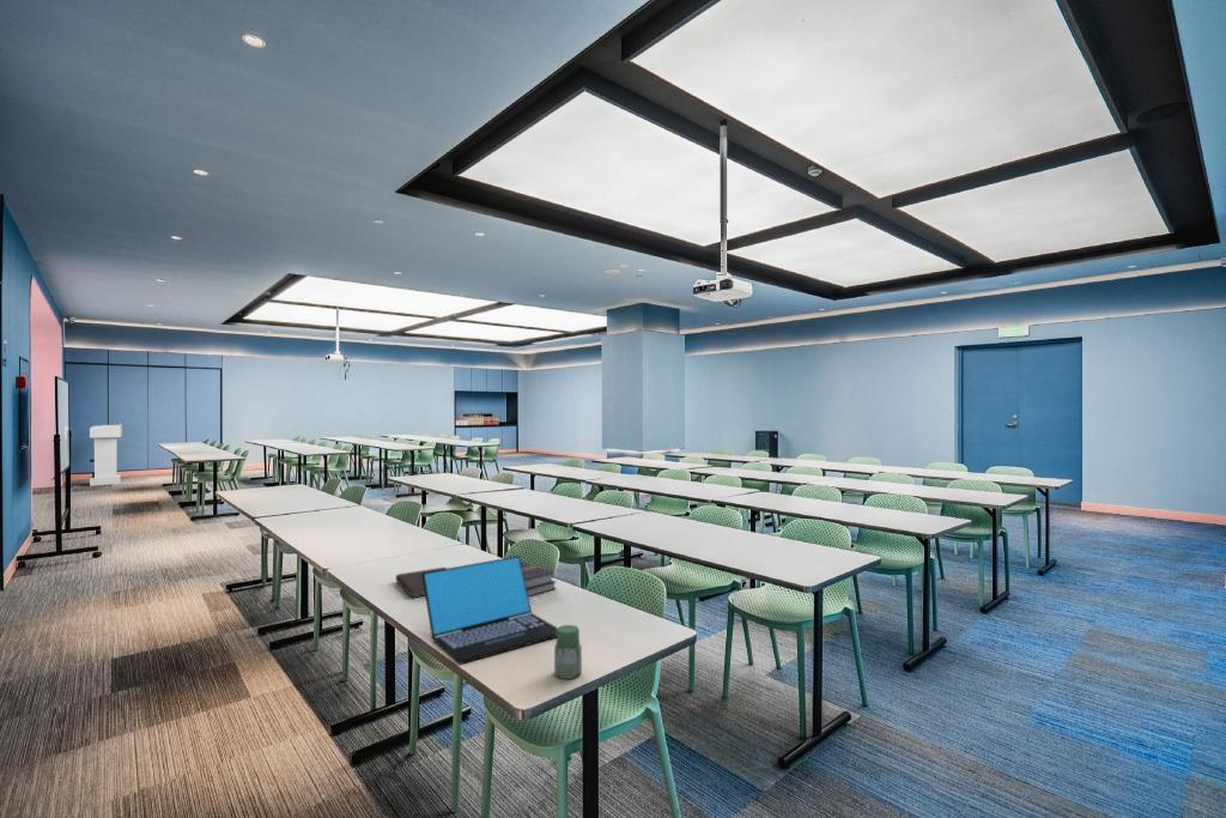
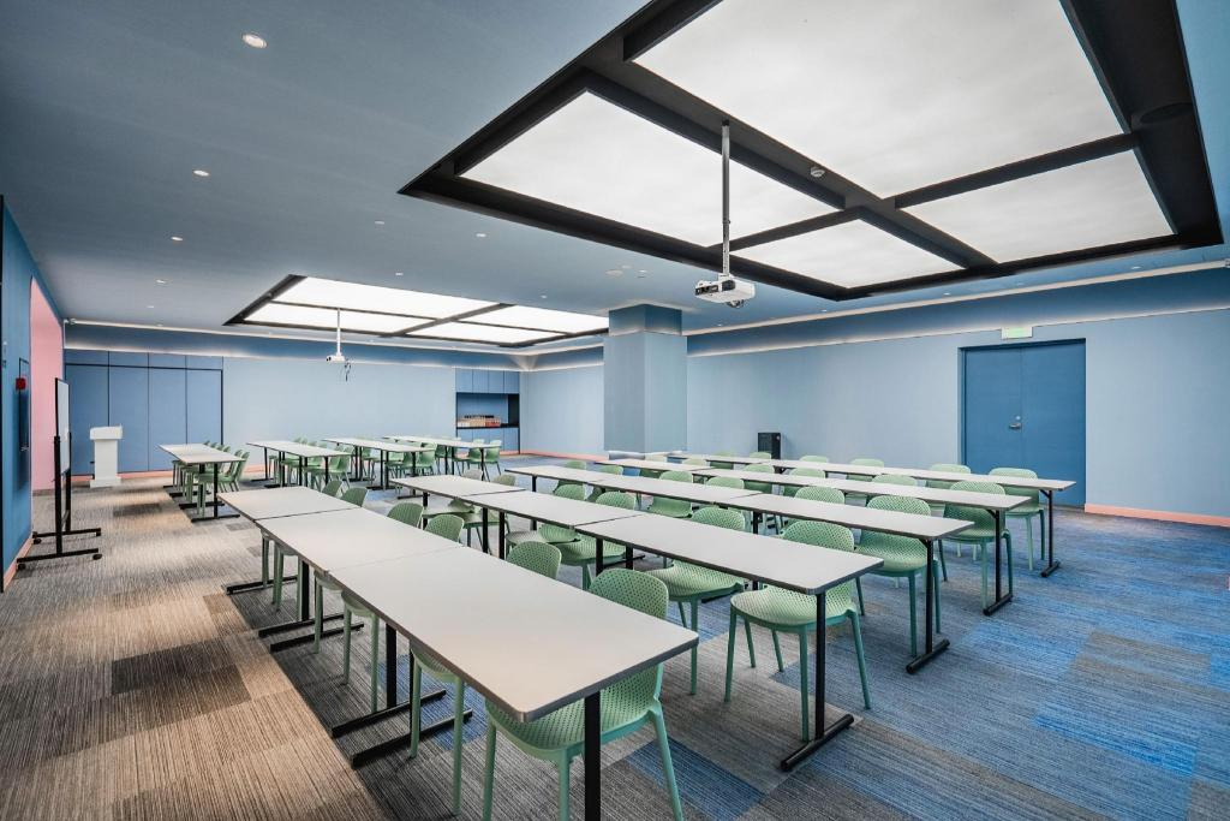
- laptop (492, 602)
- jar (568, 650)
- book (524, 578)
- notebook (423, 583)
